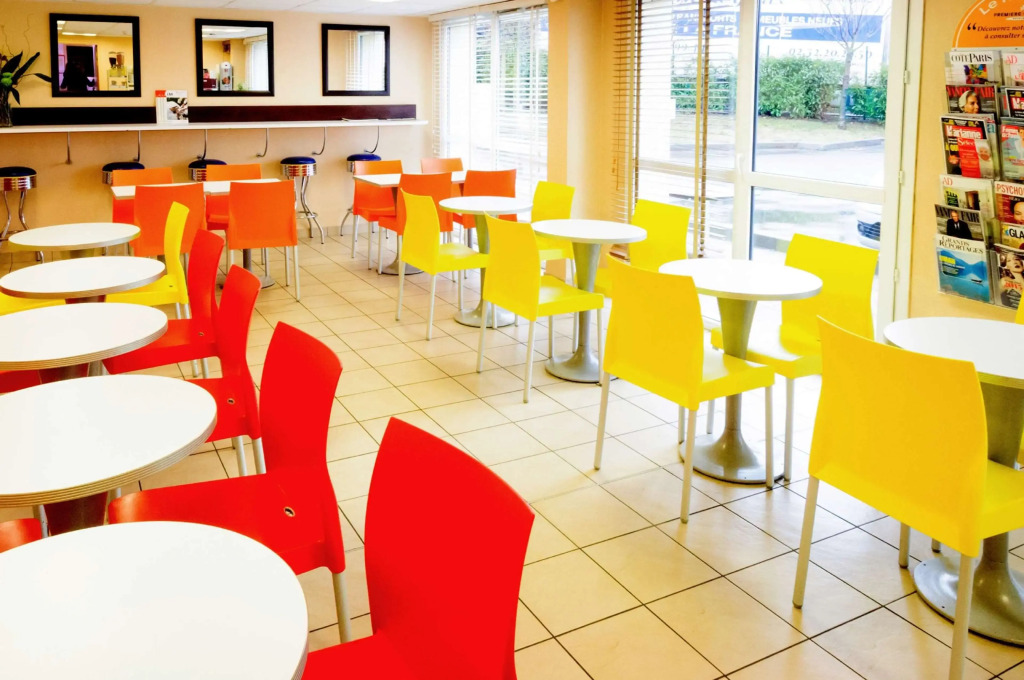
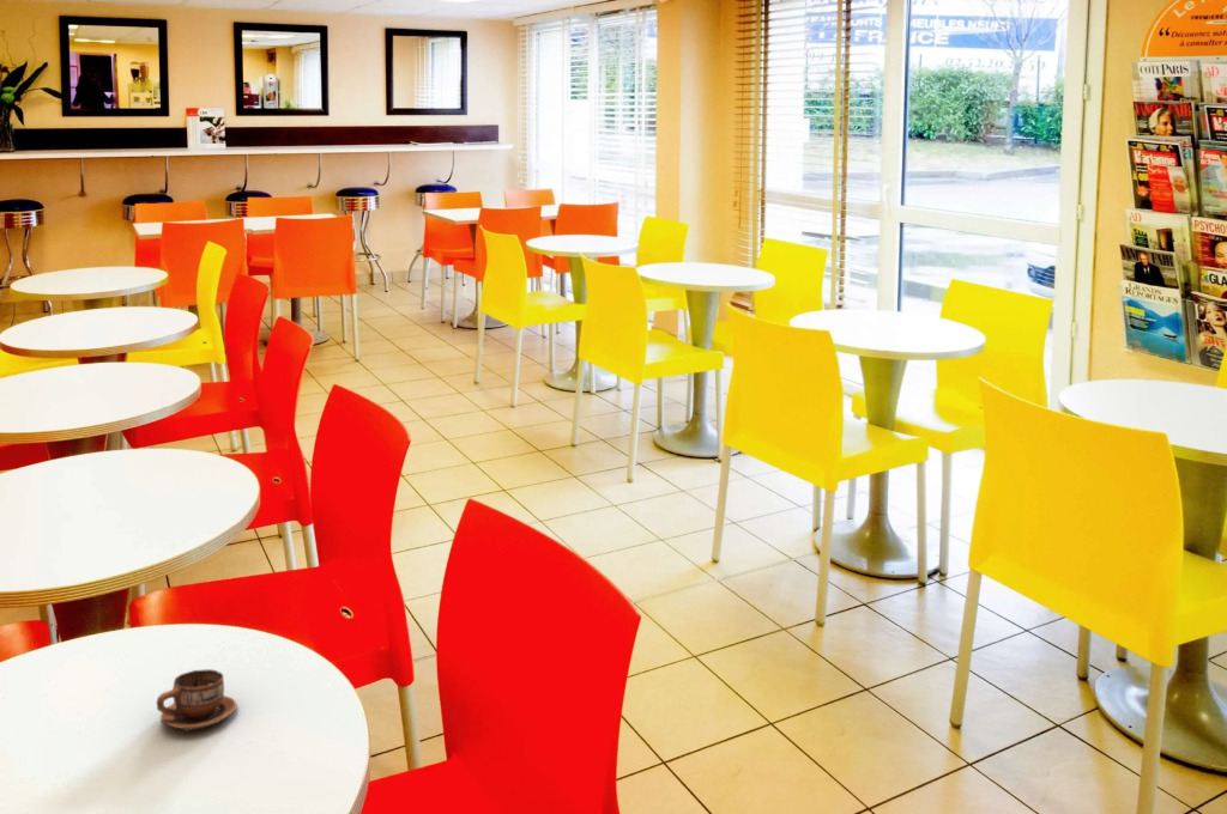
+ cup (195, 697)
